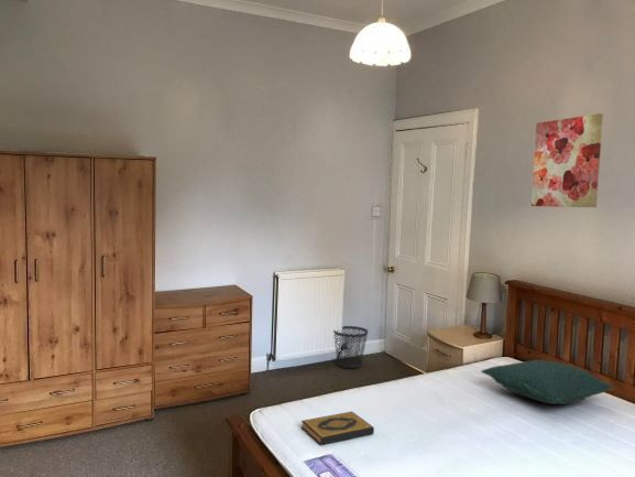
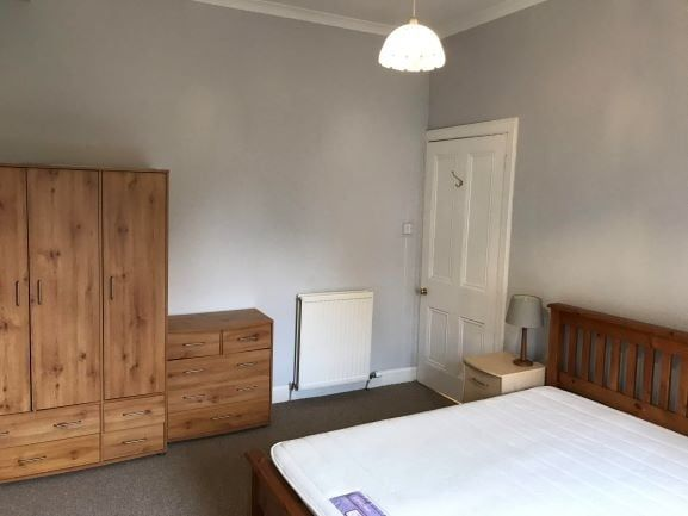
- pillow (544, 379)
- hardback book (337, 427)
- wastebasket (349, 347)
- wall art (565, 163)
